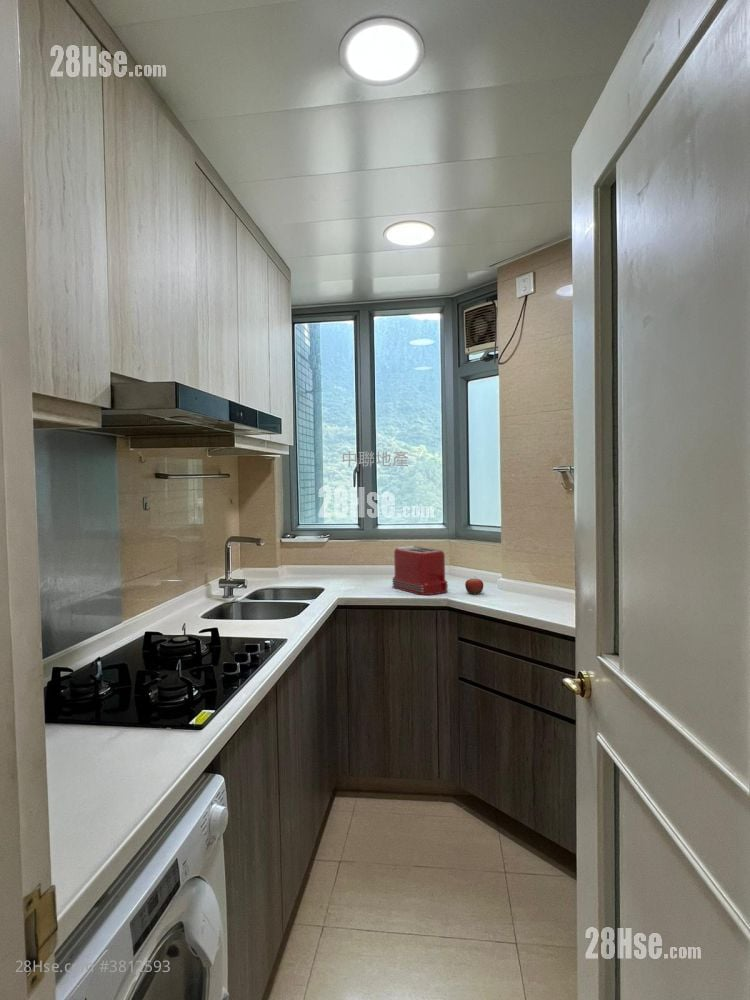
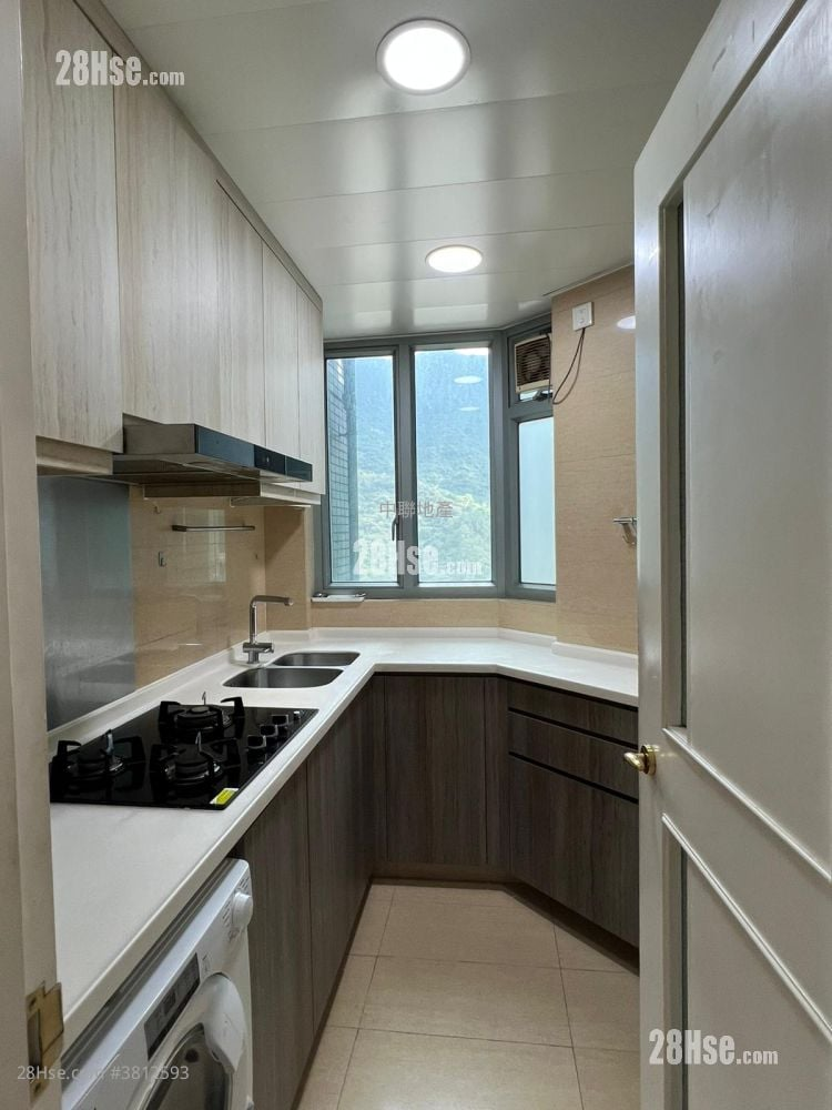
- fruit (474, 584)
- toaster (419, 569)
